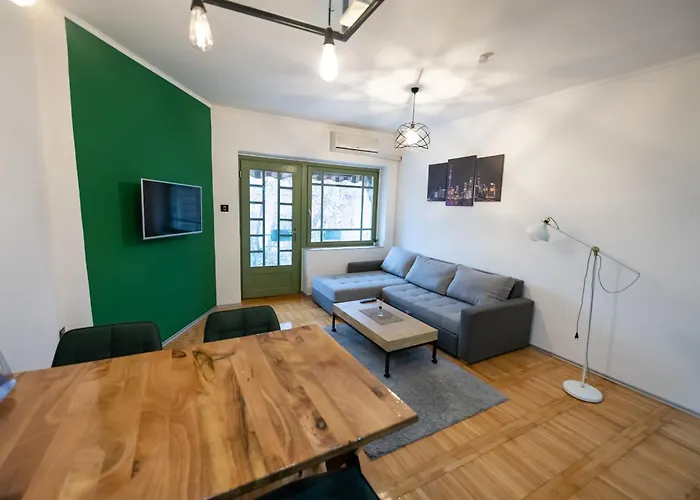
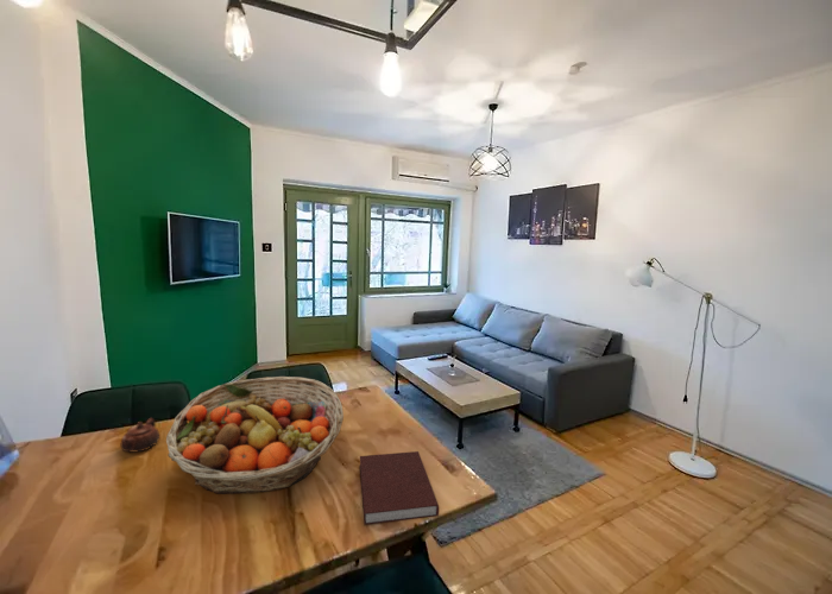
+ teapot (140, 432)
+ notebook (395, 482)
+ fruit basket (260, 429)
